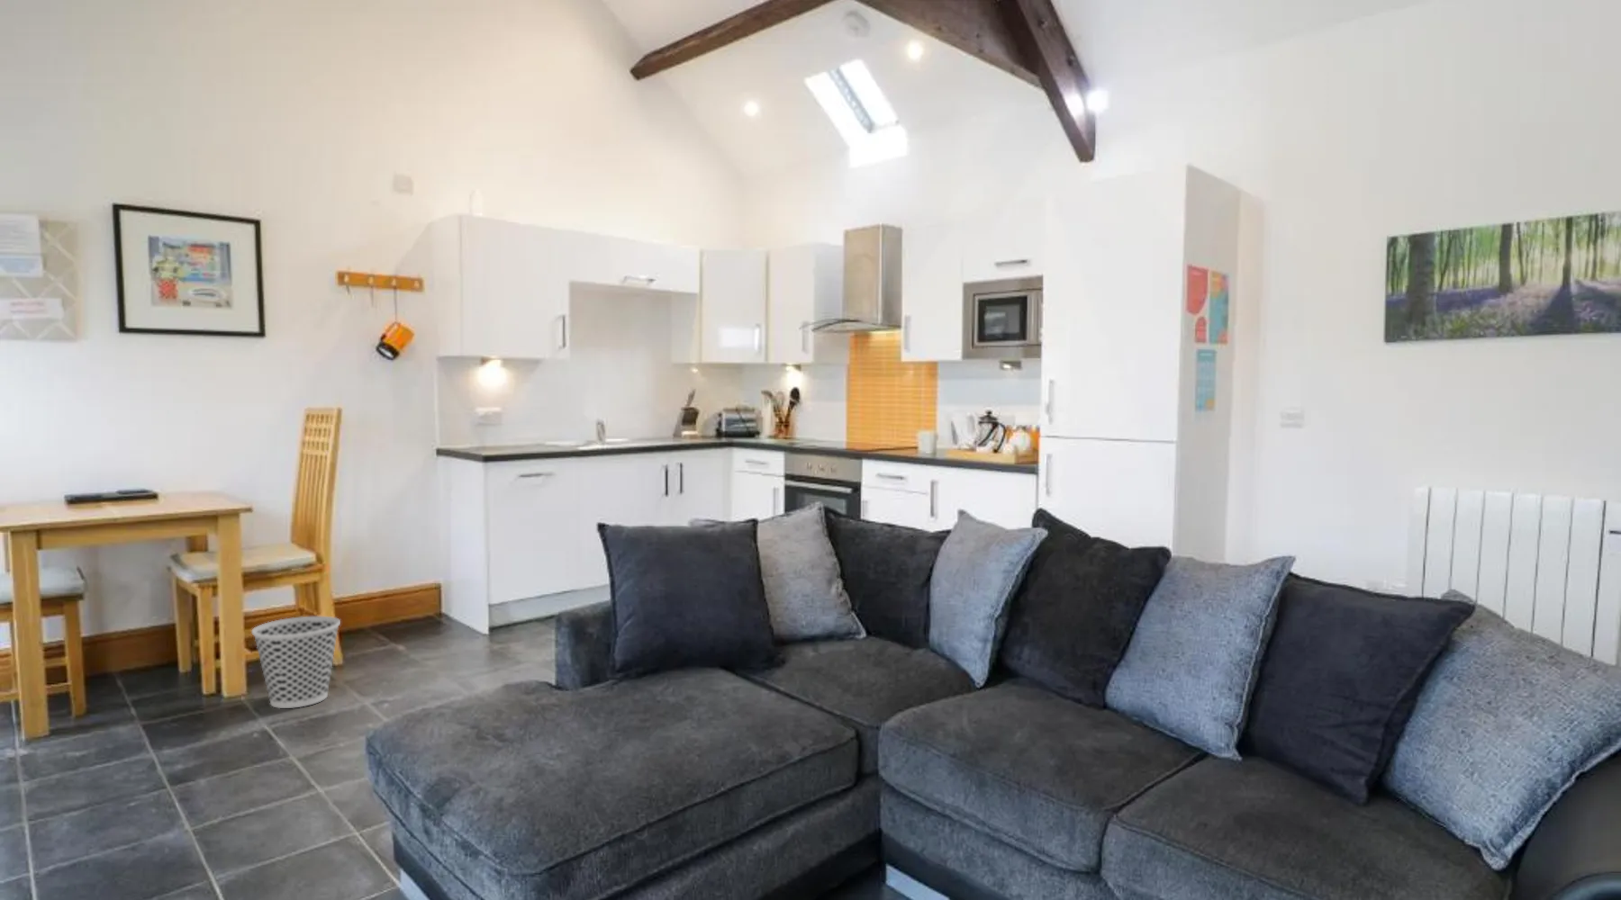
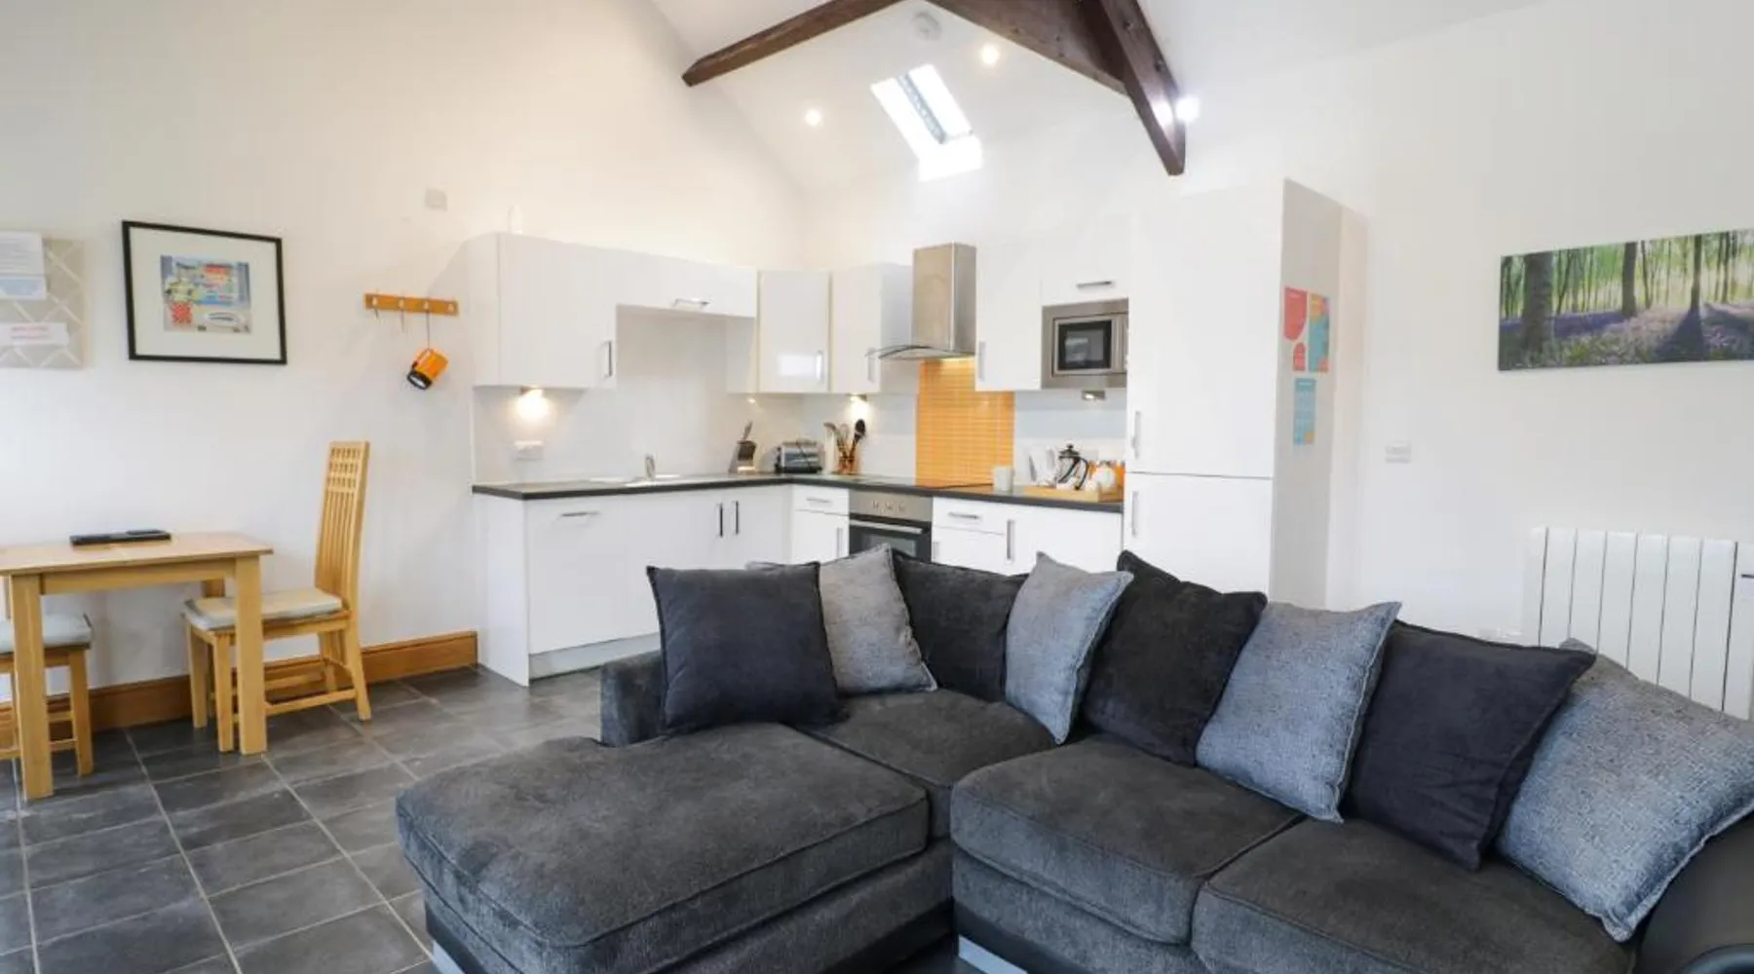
- wastebasket (298, 663)
